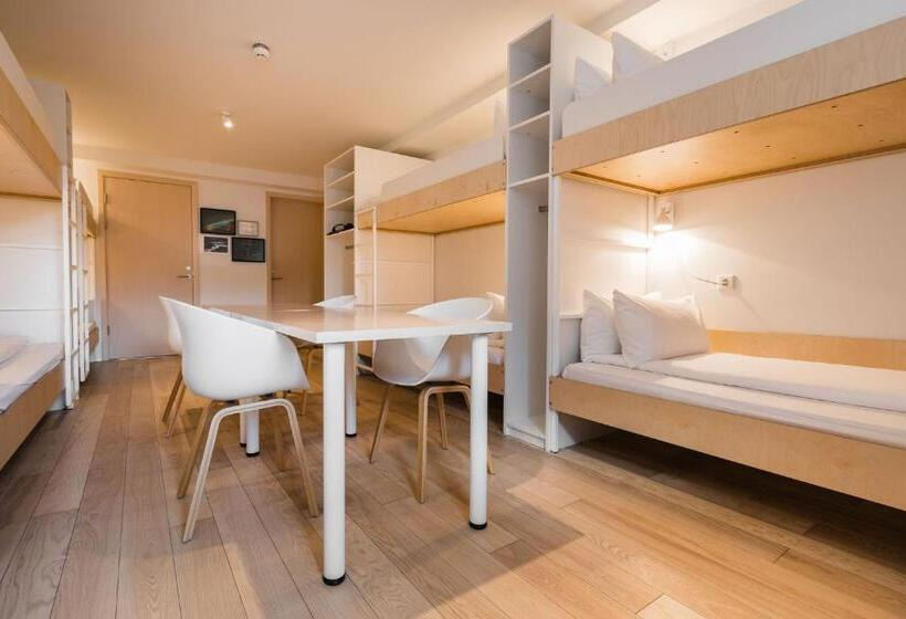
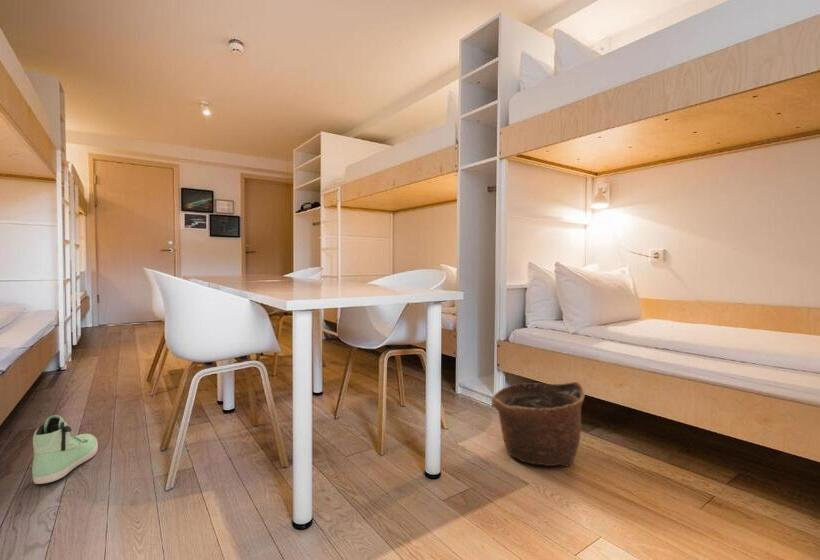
+ basket (537, 420)
+ sneaker (67, 437)
